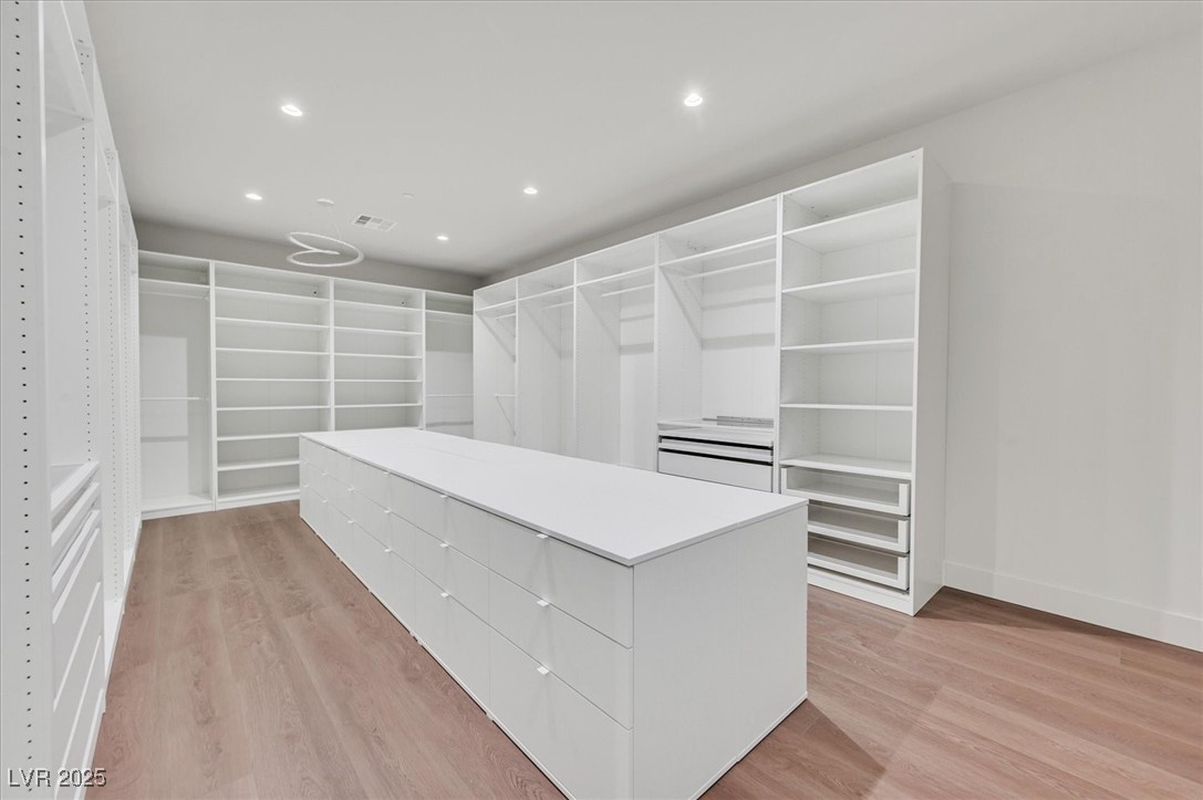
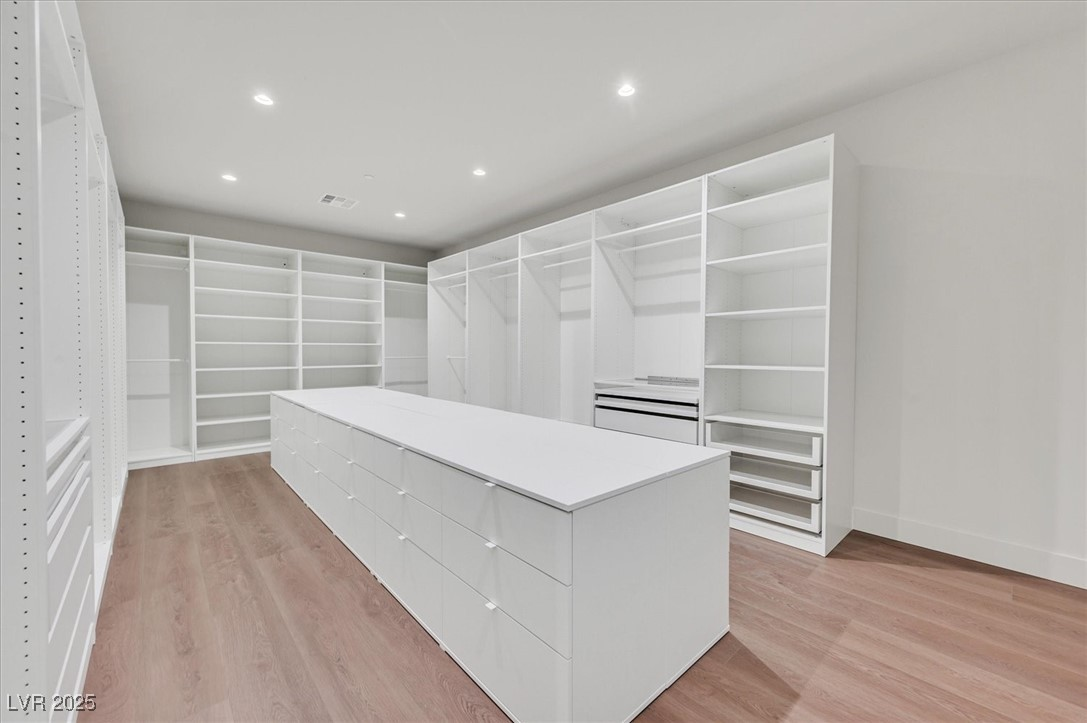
- ceiling light fixture (325, 237)
